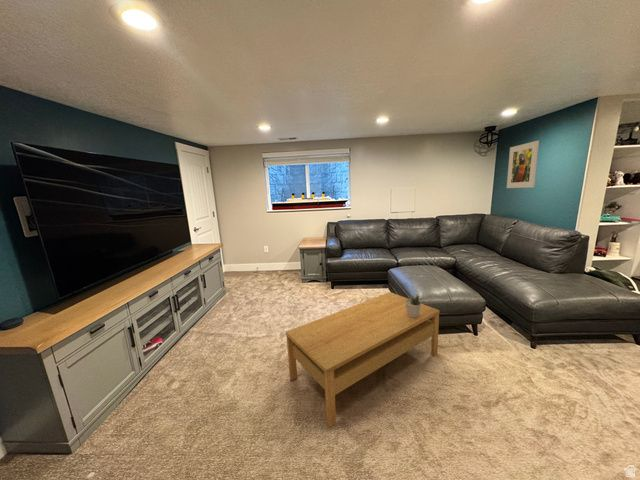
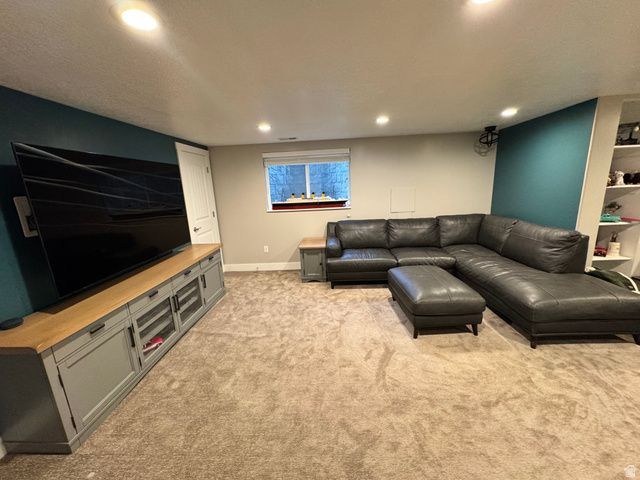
- coffee table (367, 343)
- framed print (521, 166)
- potted plant (413, 304)
